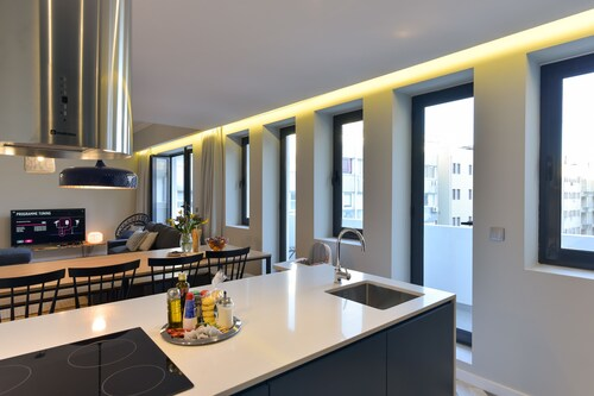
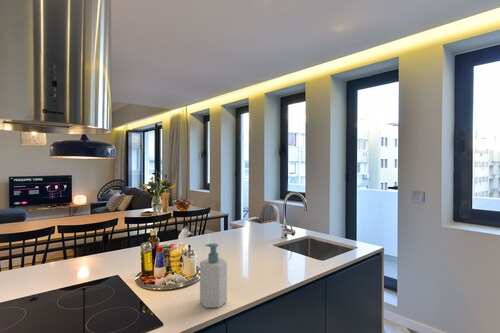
+ soap bottle (213, 273)
